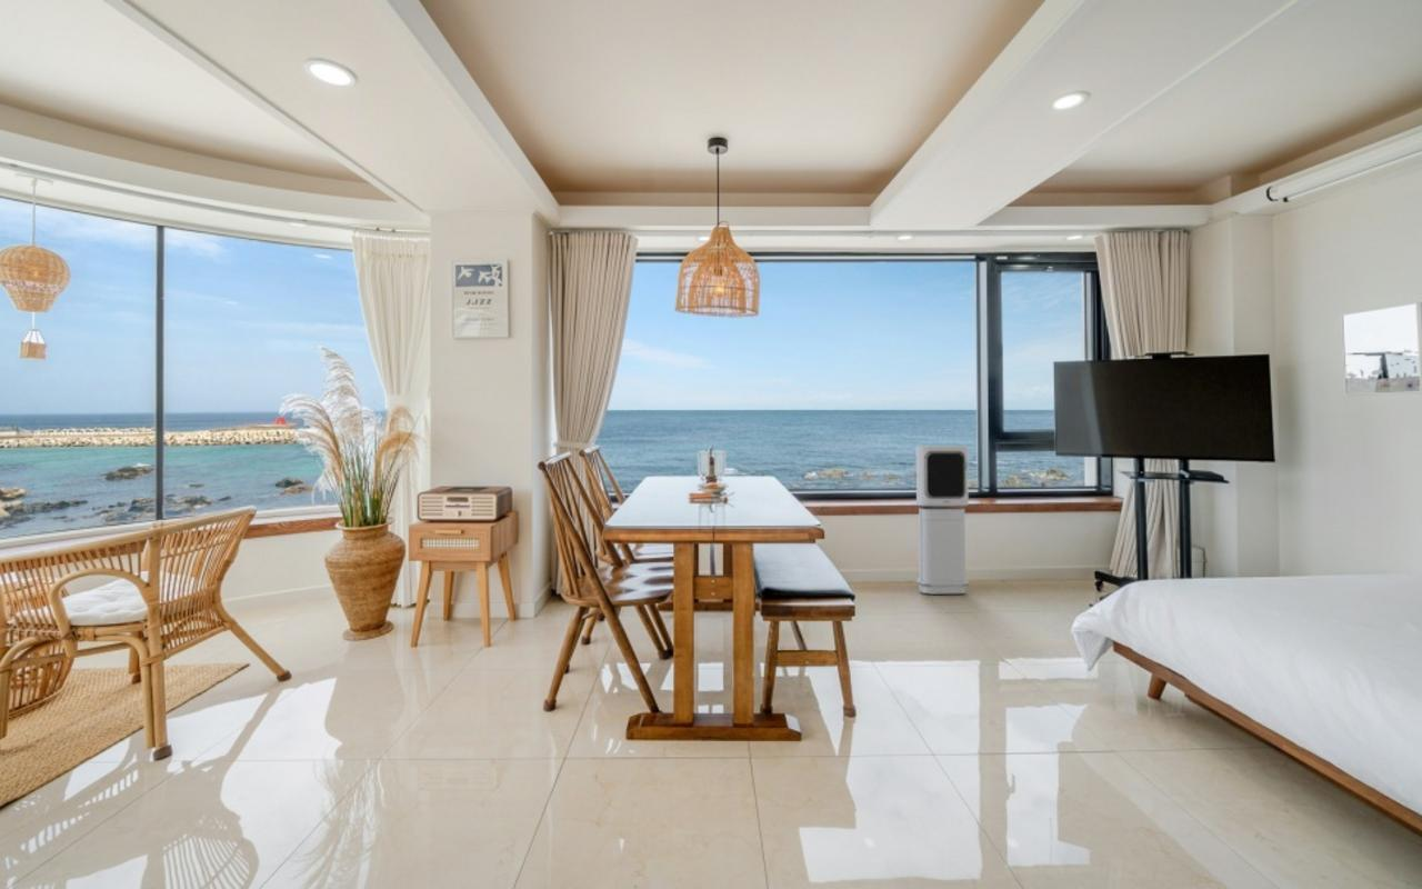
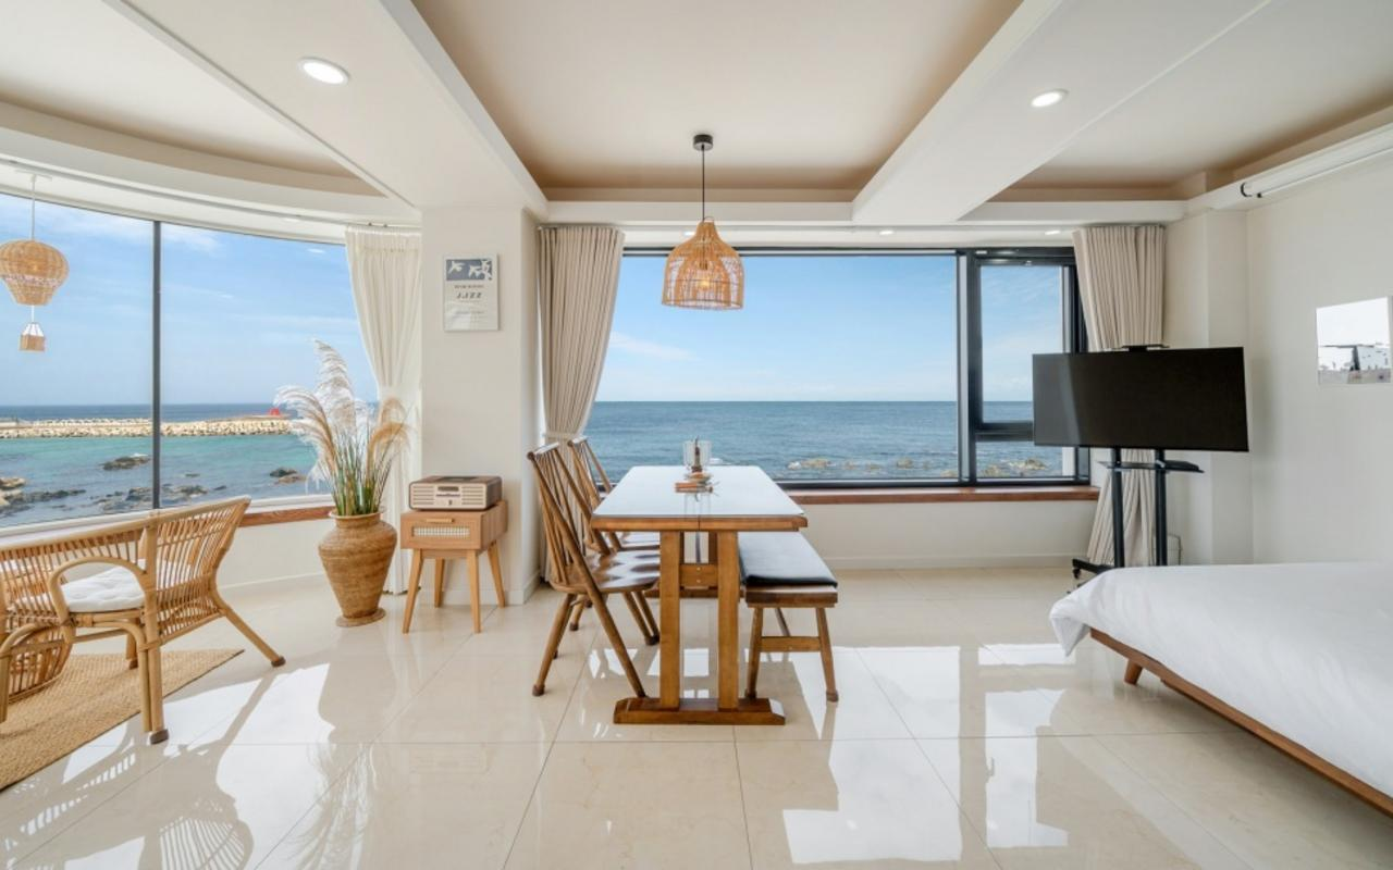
- air purifier (934, 517)
